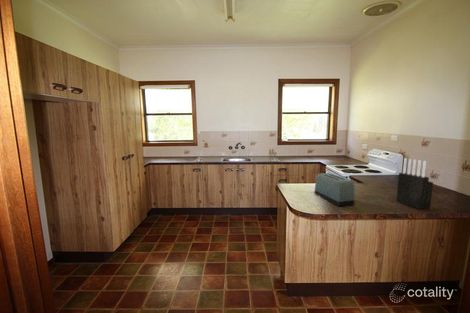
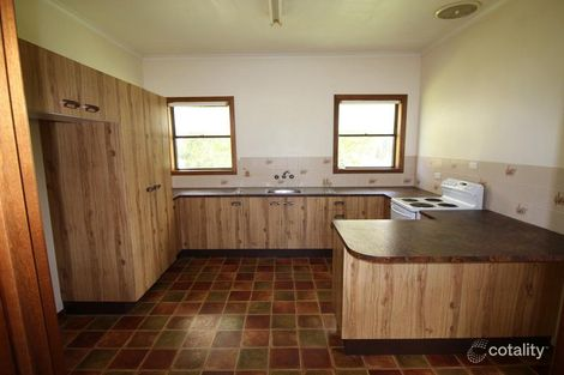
- toaster (333, 187)
- knife block (416, 182)
